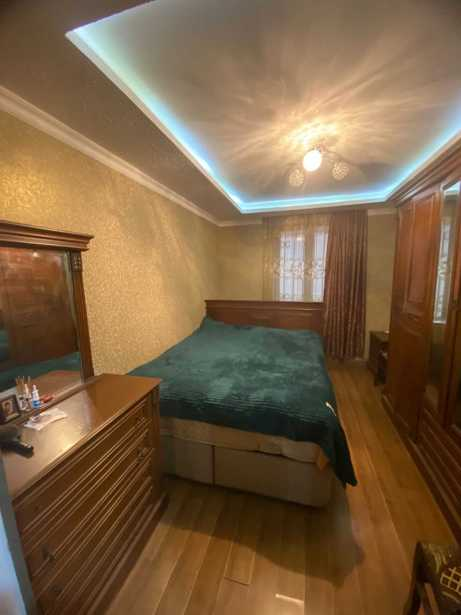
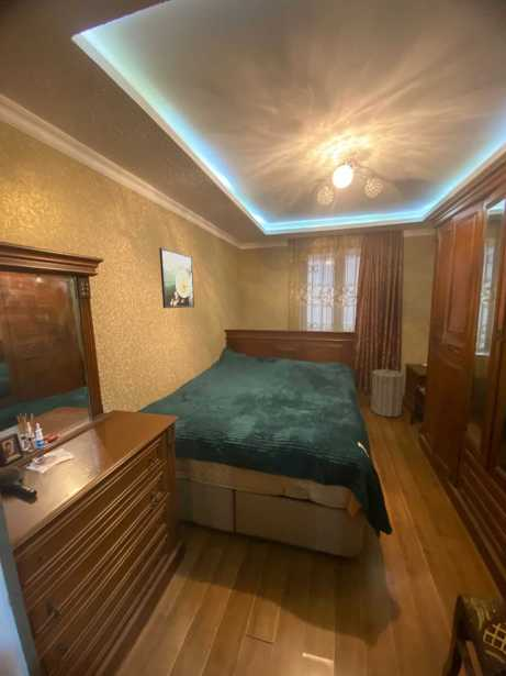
+ laundry hamper (386, 389)
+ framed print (178, 280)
